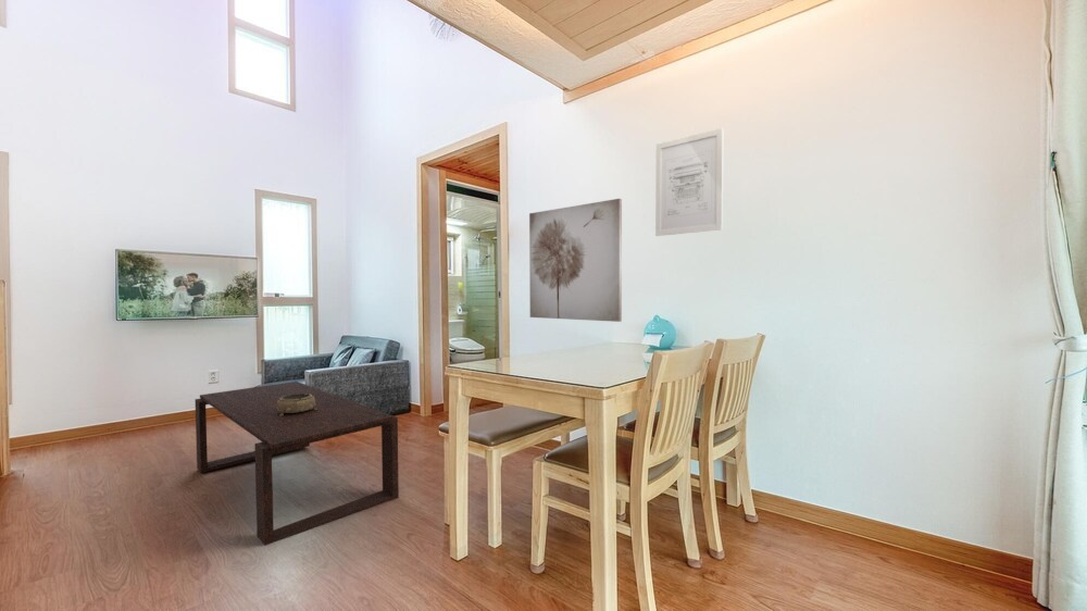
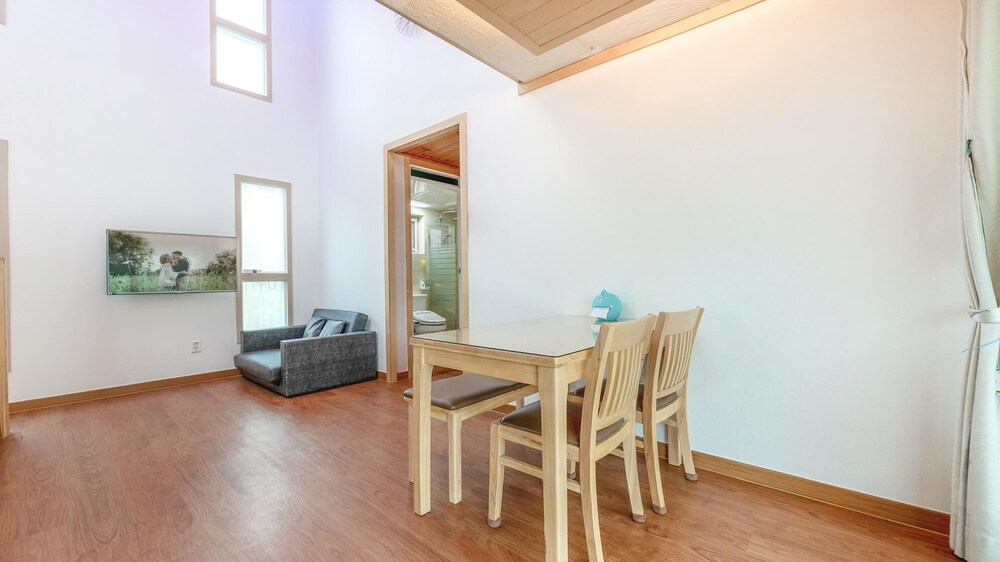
- wall art (687, 185)
- decorative bowl (297, 402)
- wall art (572, 263)
- coffee table (288, 442)
